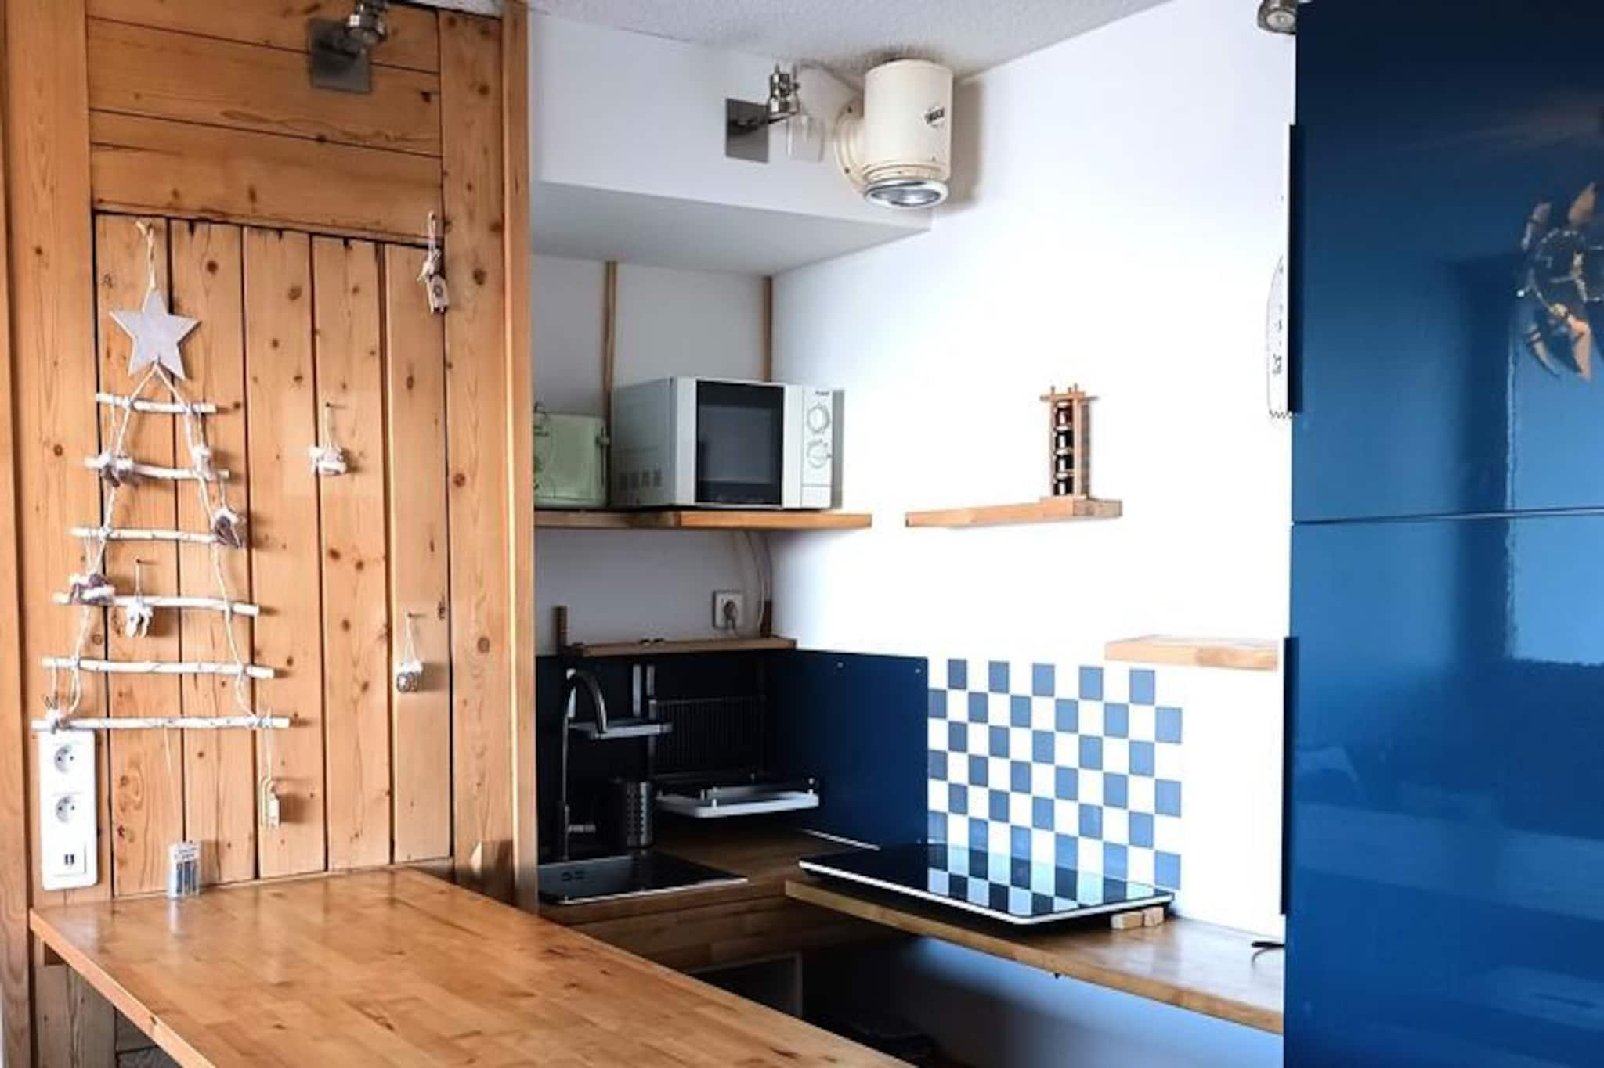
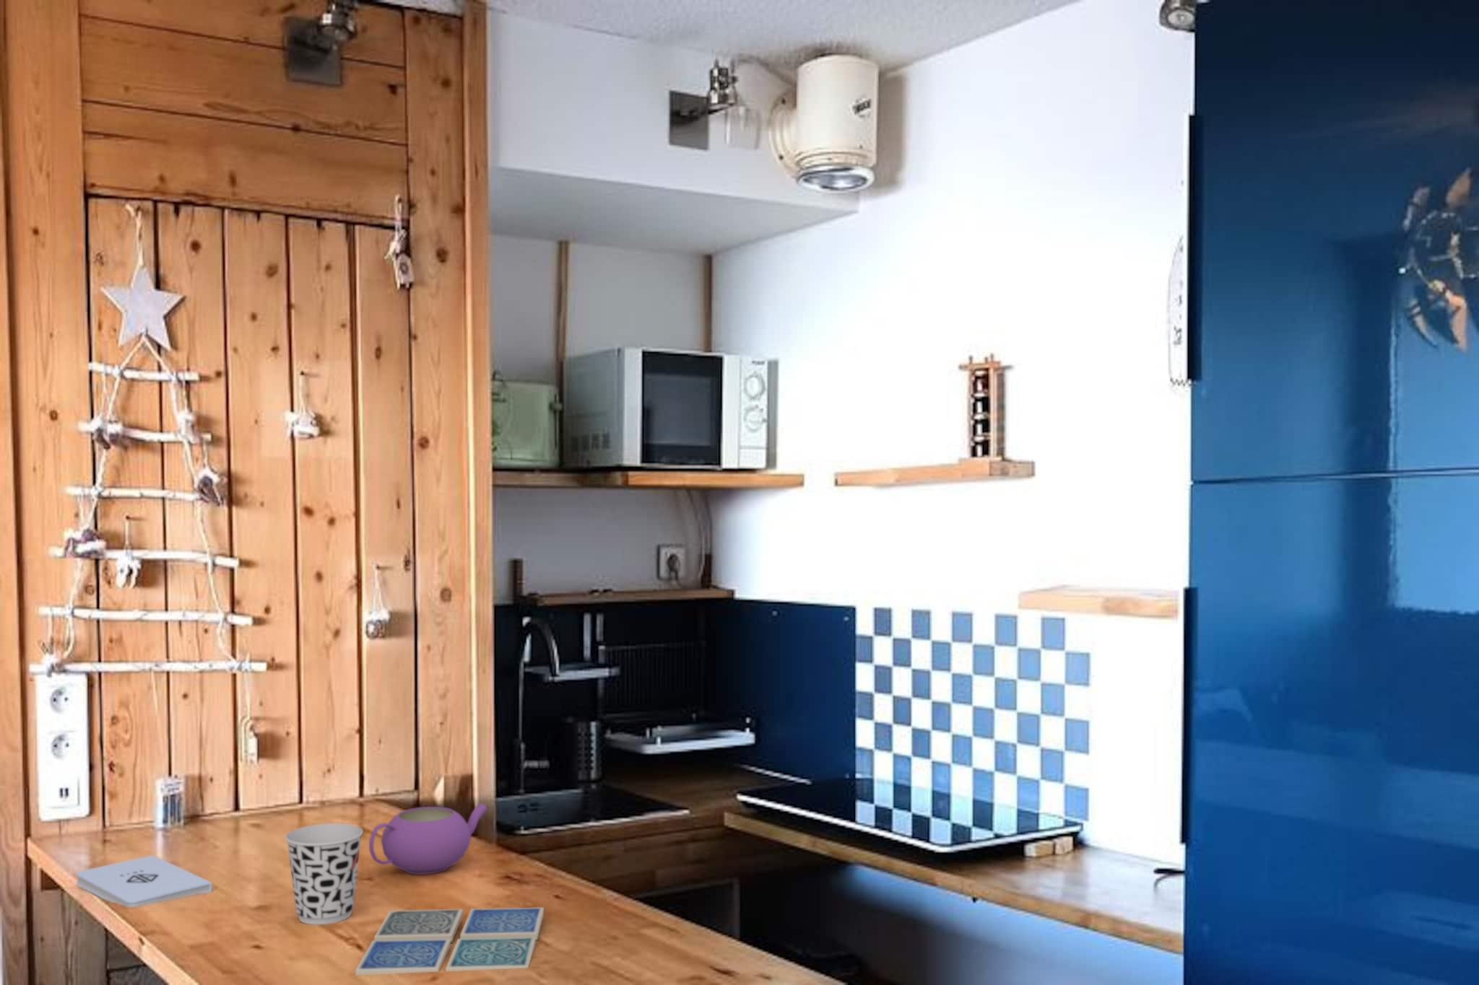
+ drink coaster (456, 941)
+ cup (324, 875)
+ teapot (430, 840)
+ notepad (142, 883)
